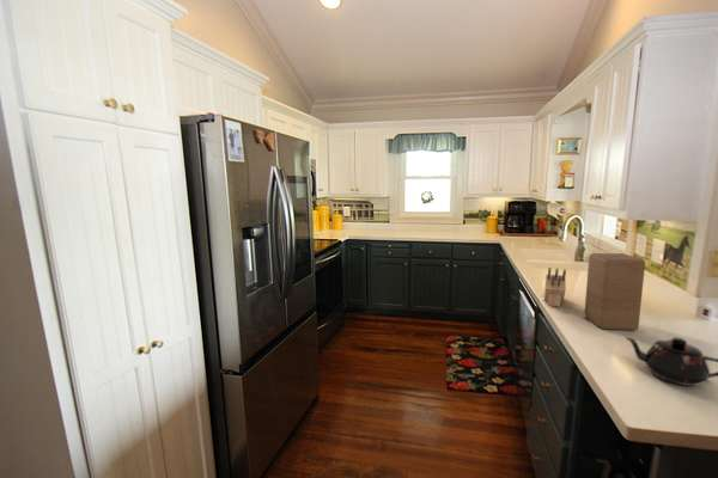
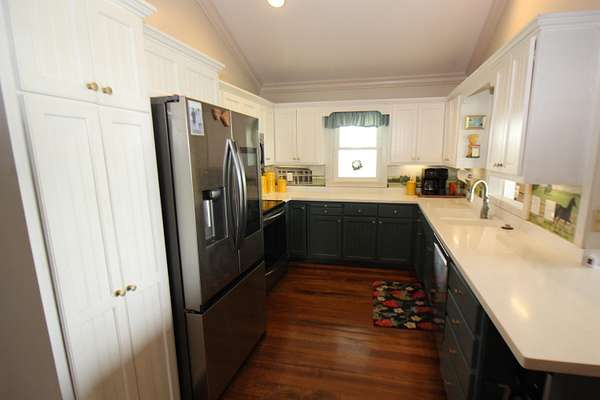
- teapot (673, 356)
- wooden block (613, 290)
- knife block (554, 283)
